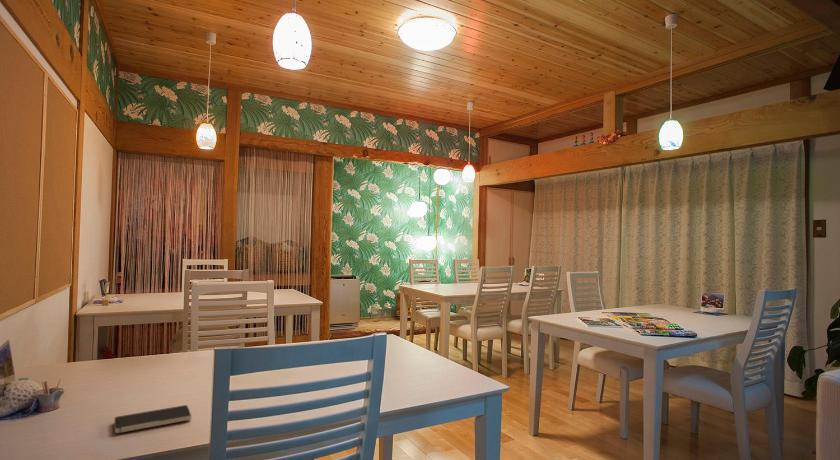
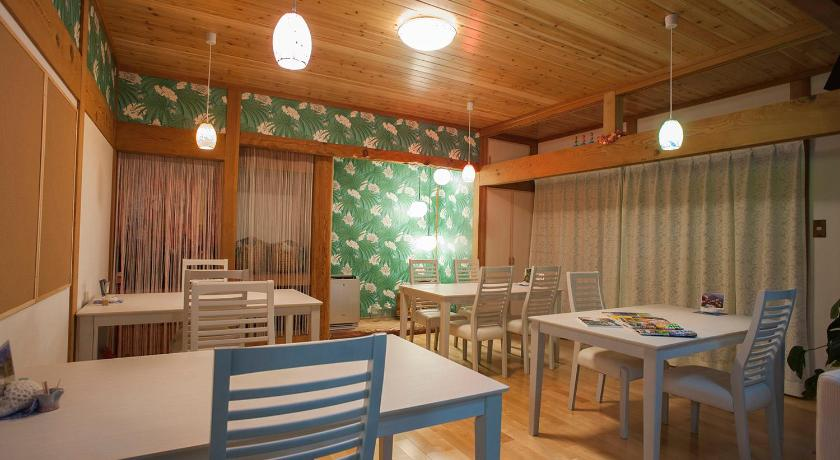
- smartphone (153, 418)
